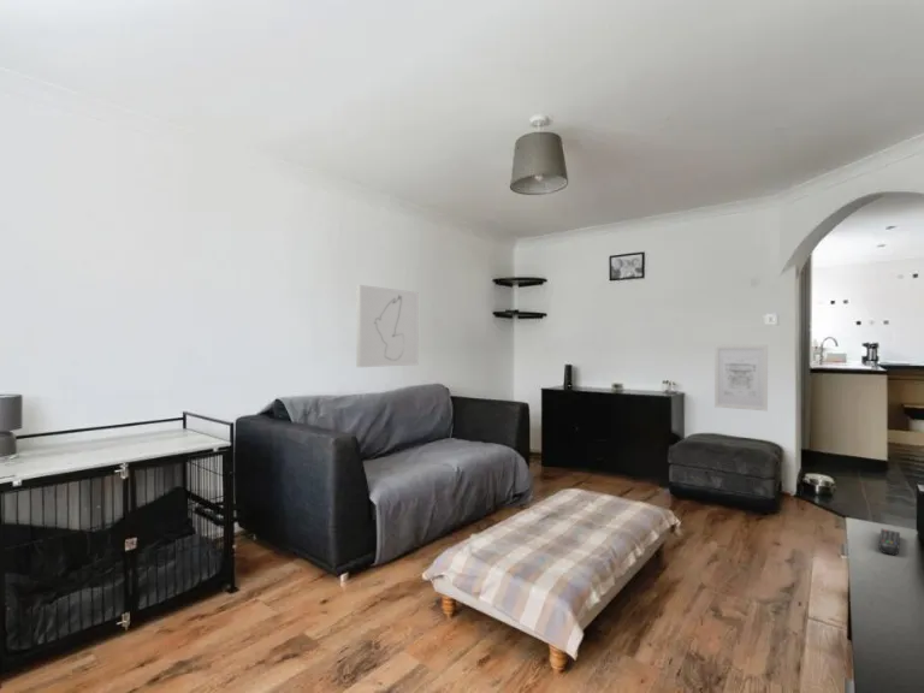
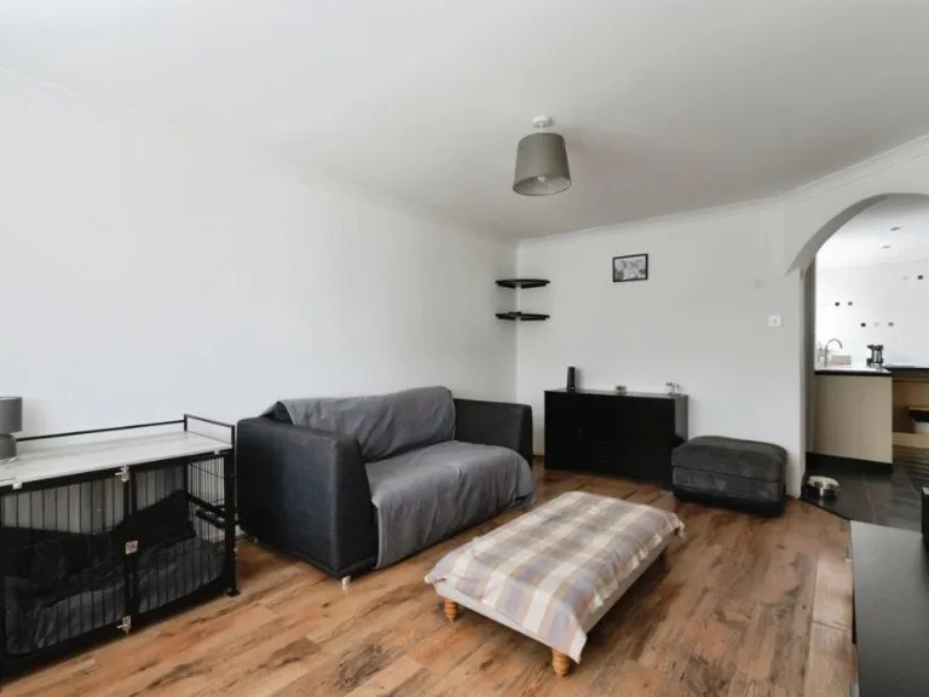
- wall art (389, 327)
- remote control (889, 540)
- wall art (740, 377)
